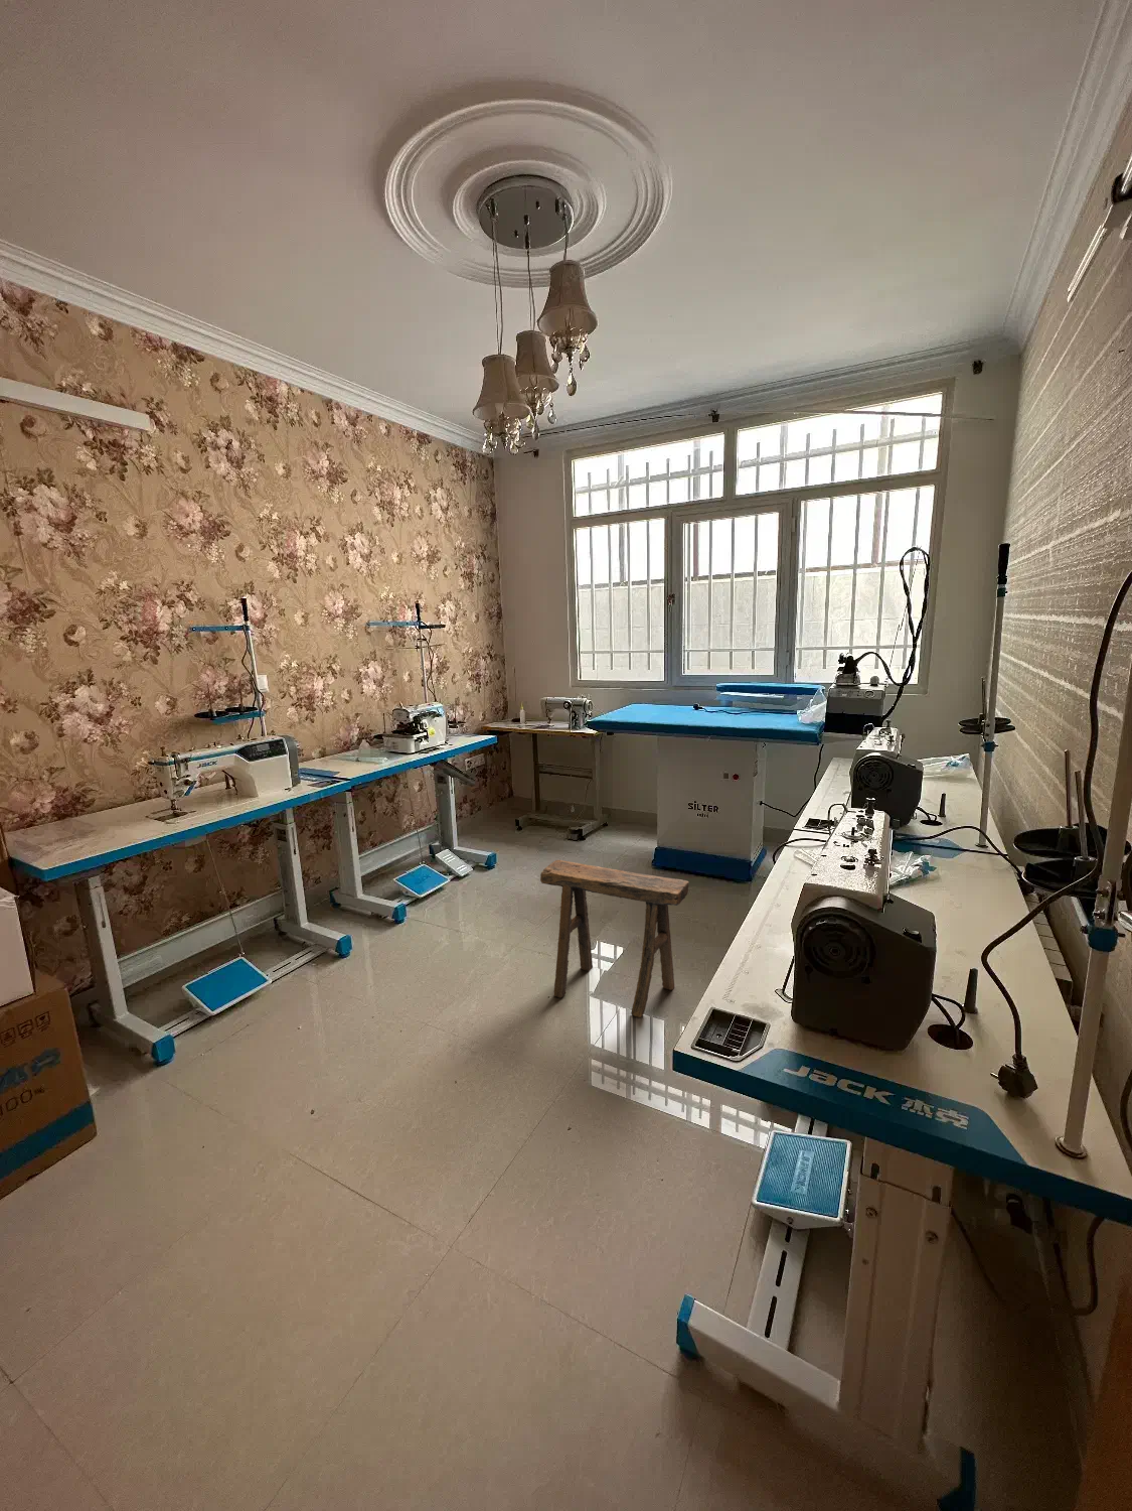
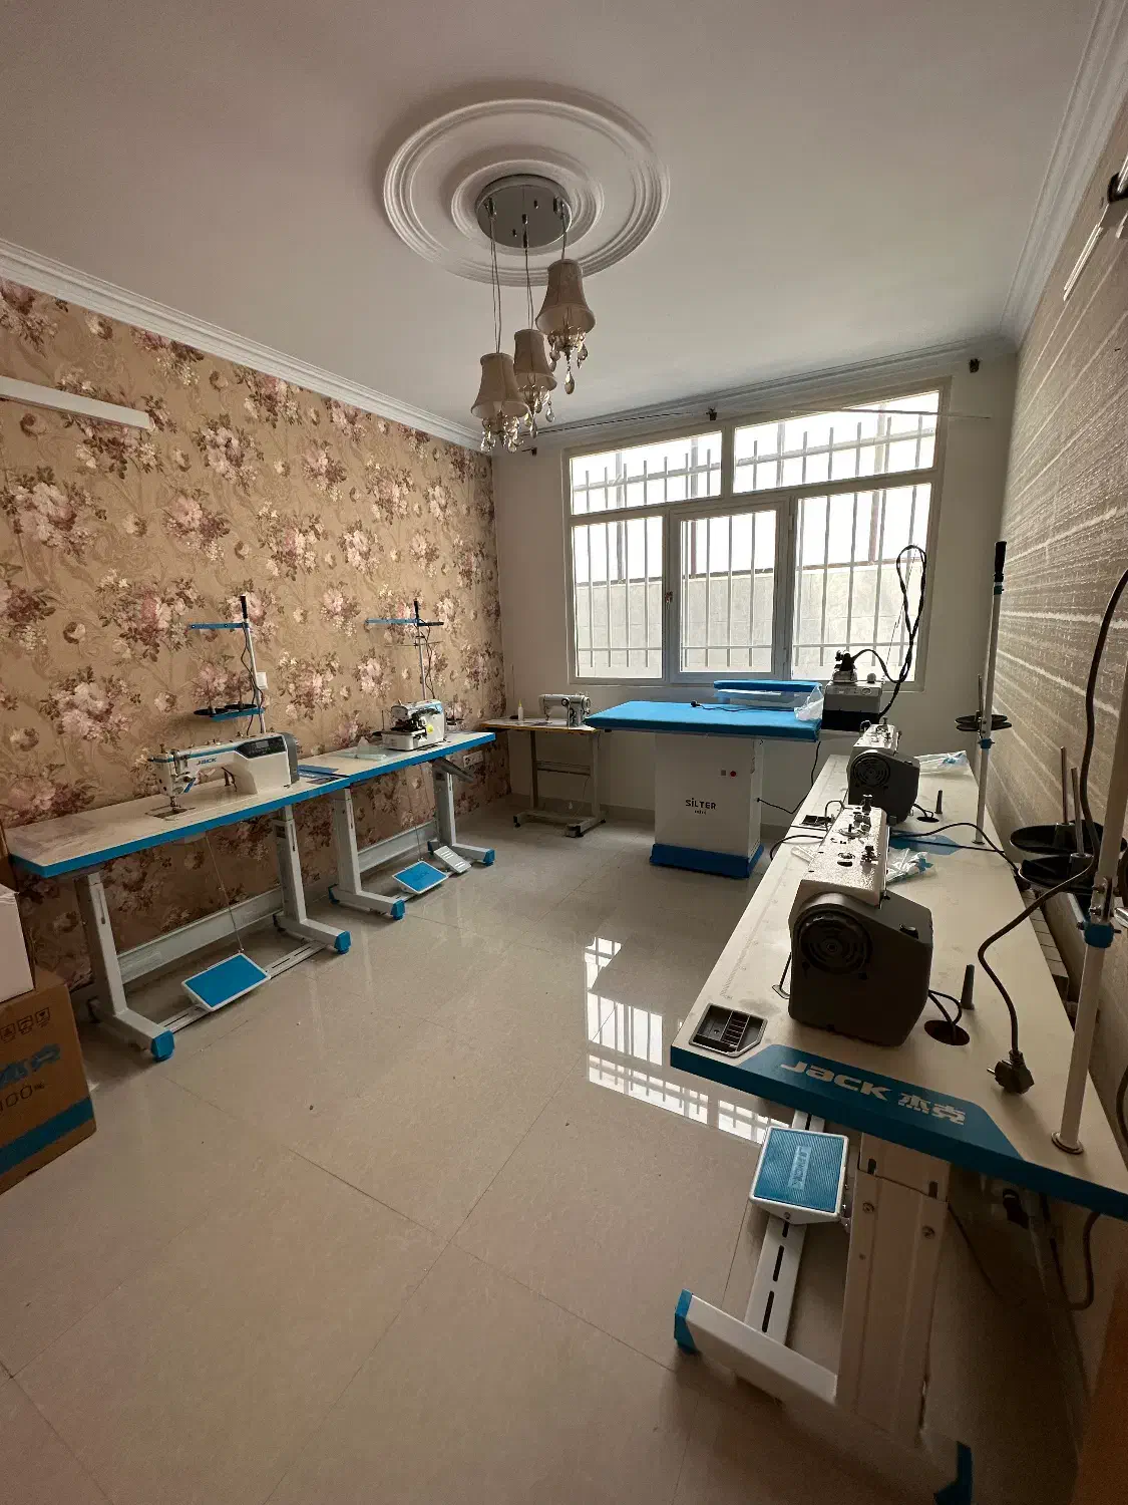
- stool (589, 933)
